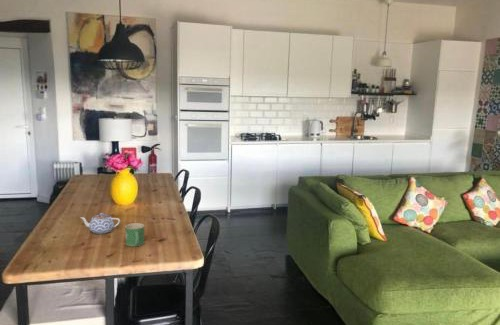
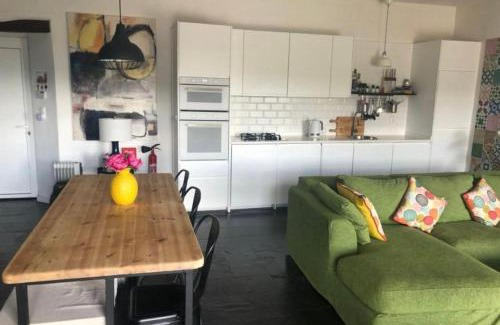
- mug (135, 235)
- teapot (100, 222)
